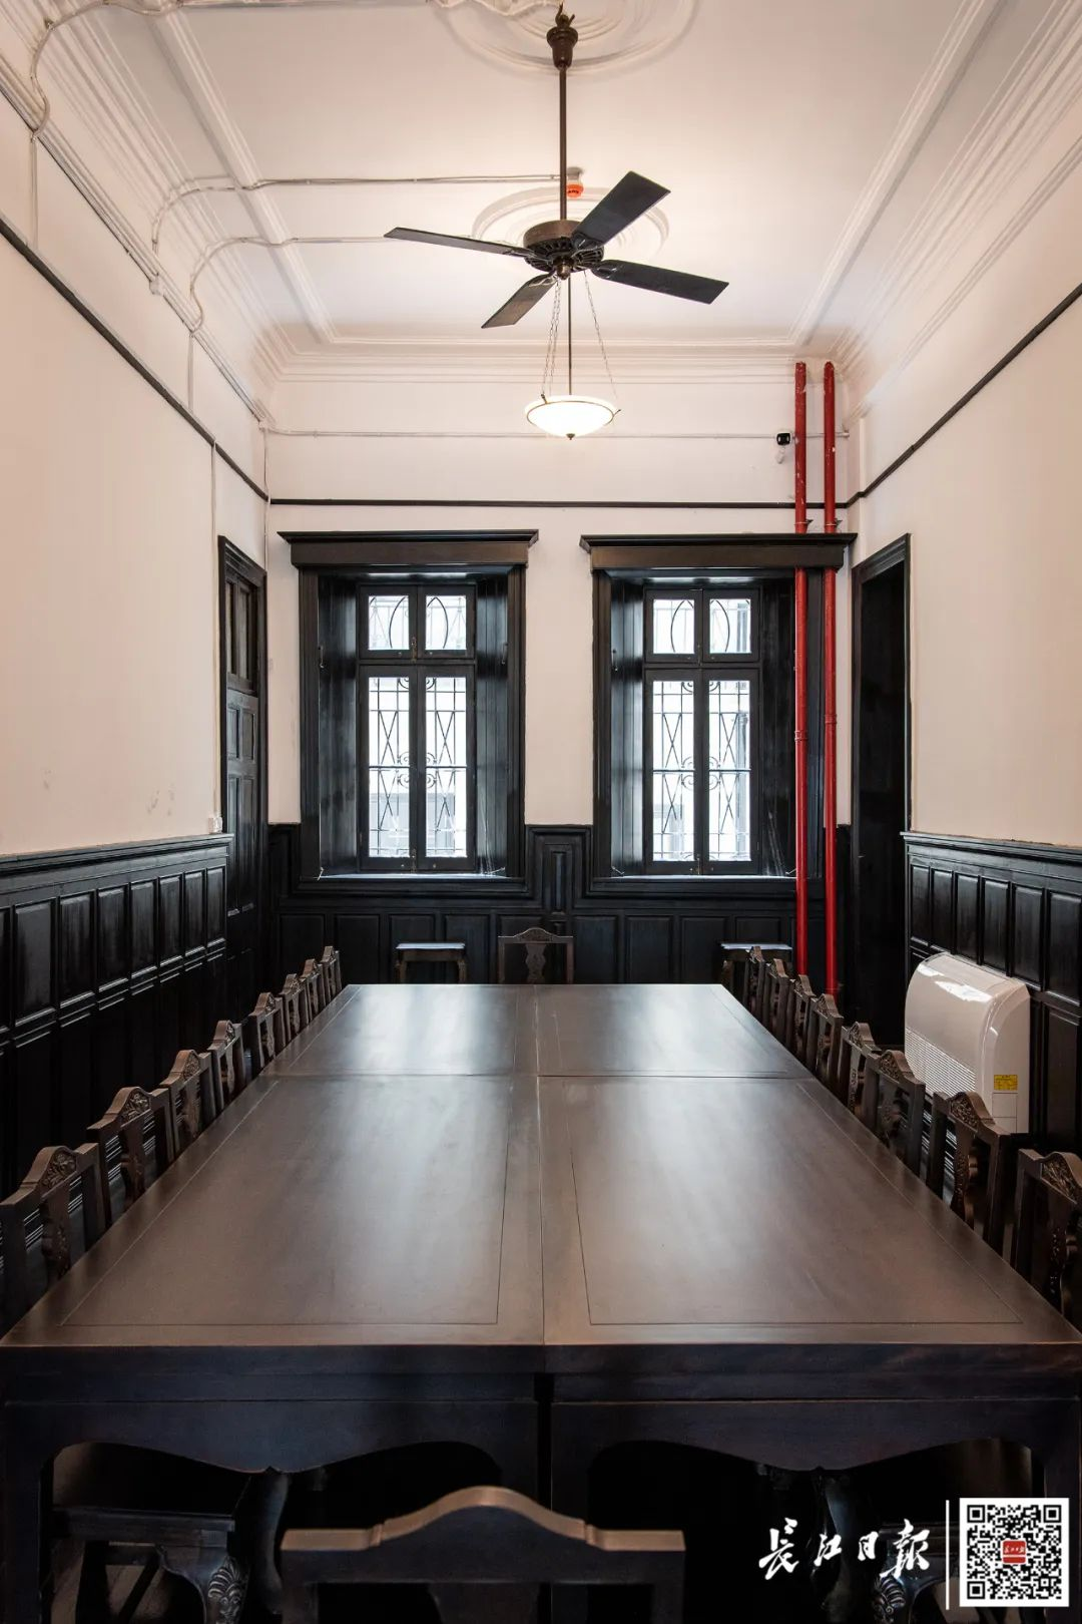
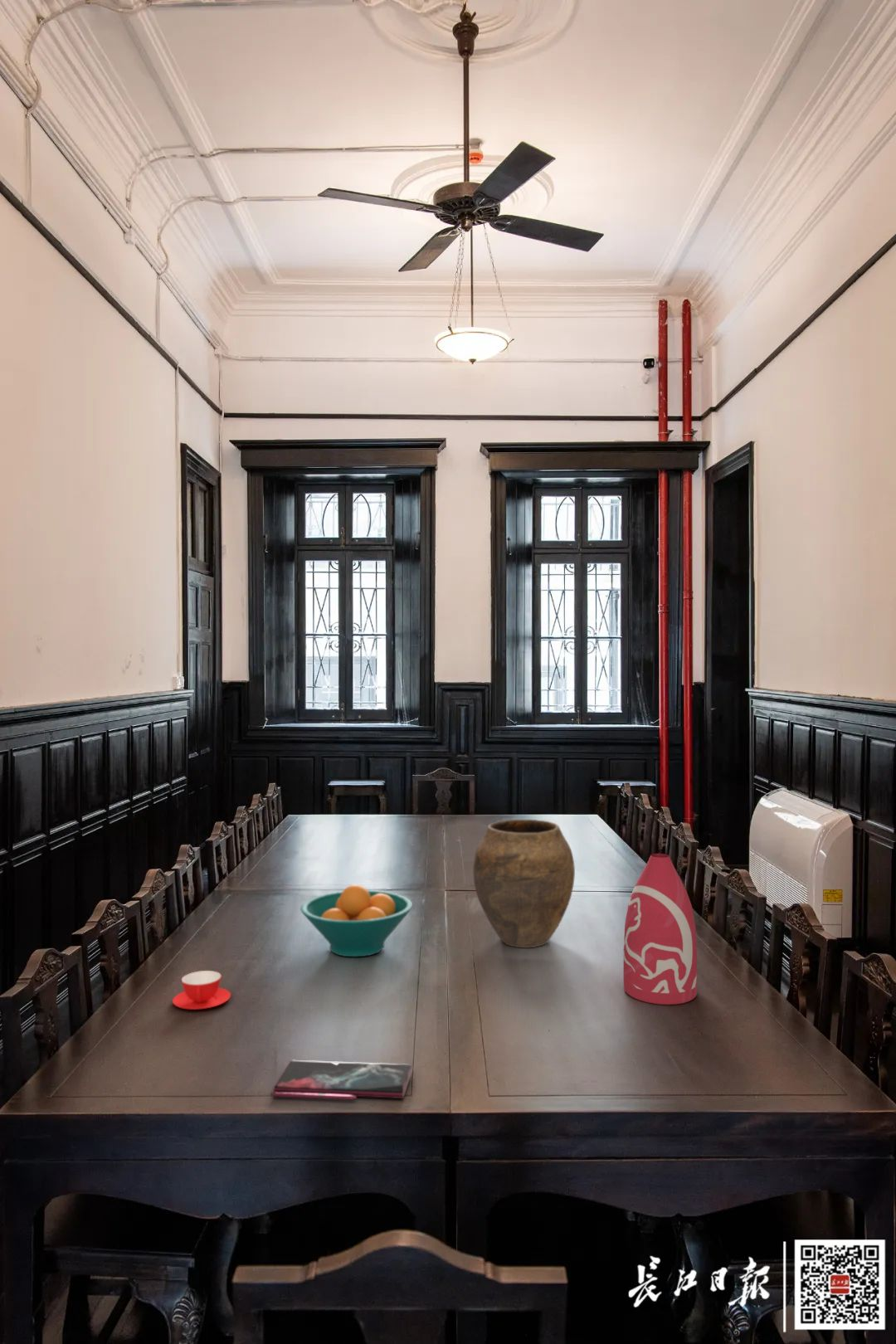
+ bottle (660, 923)
+ smartphone (343, 1080)
+ fruit bowl (357, 917)
+ teacup (202, 989)
+ vase (523, 883)
